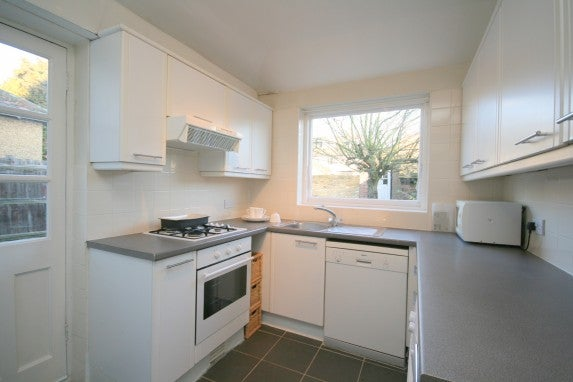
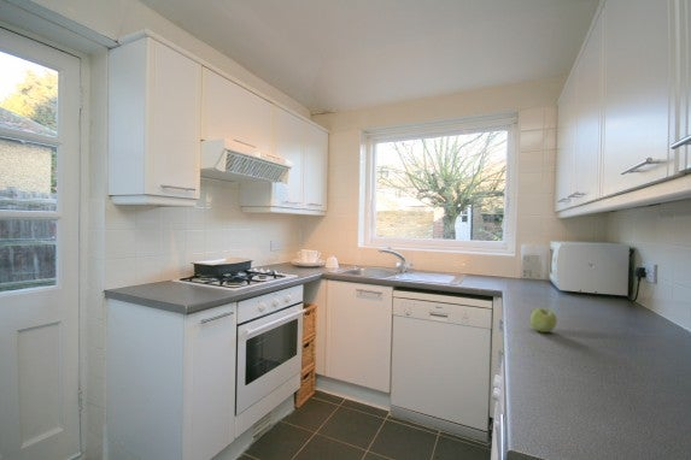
+ apple (543, 320)
